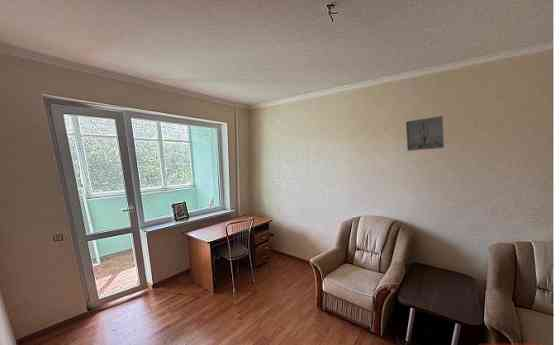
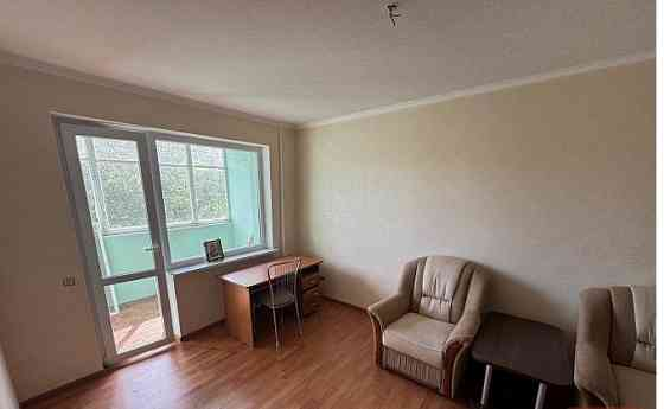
- wall art (424, 134)
